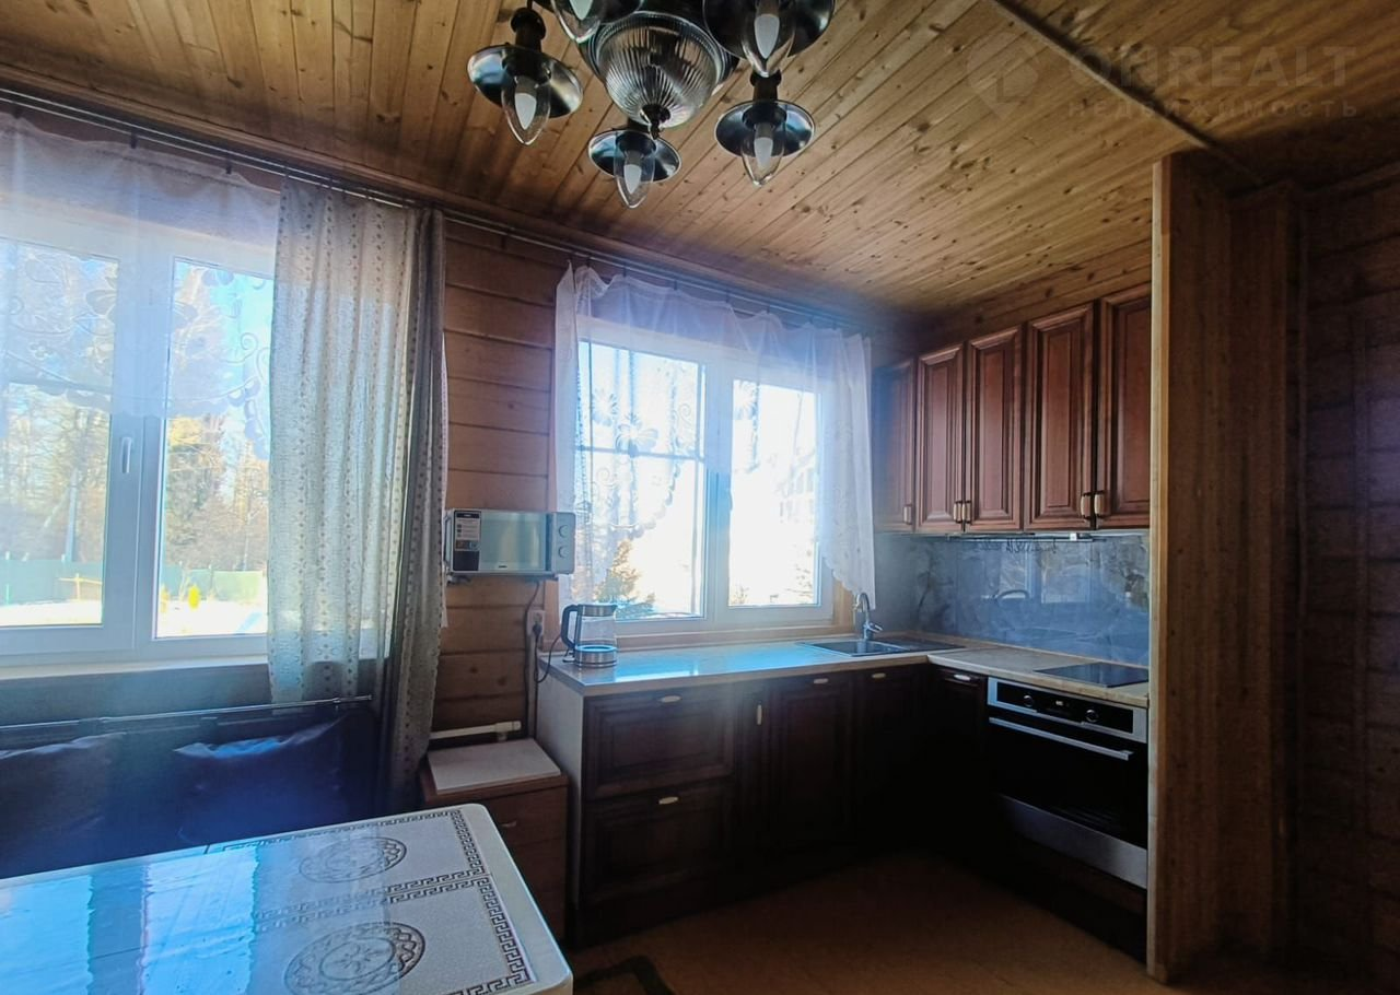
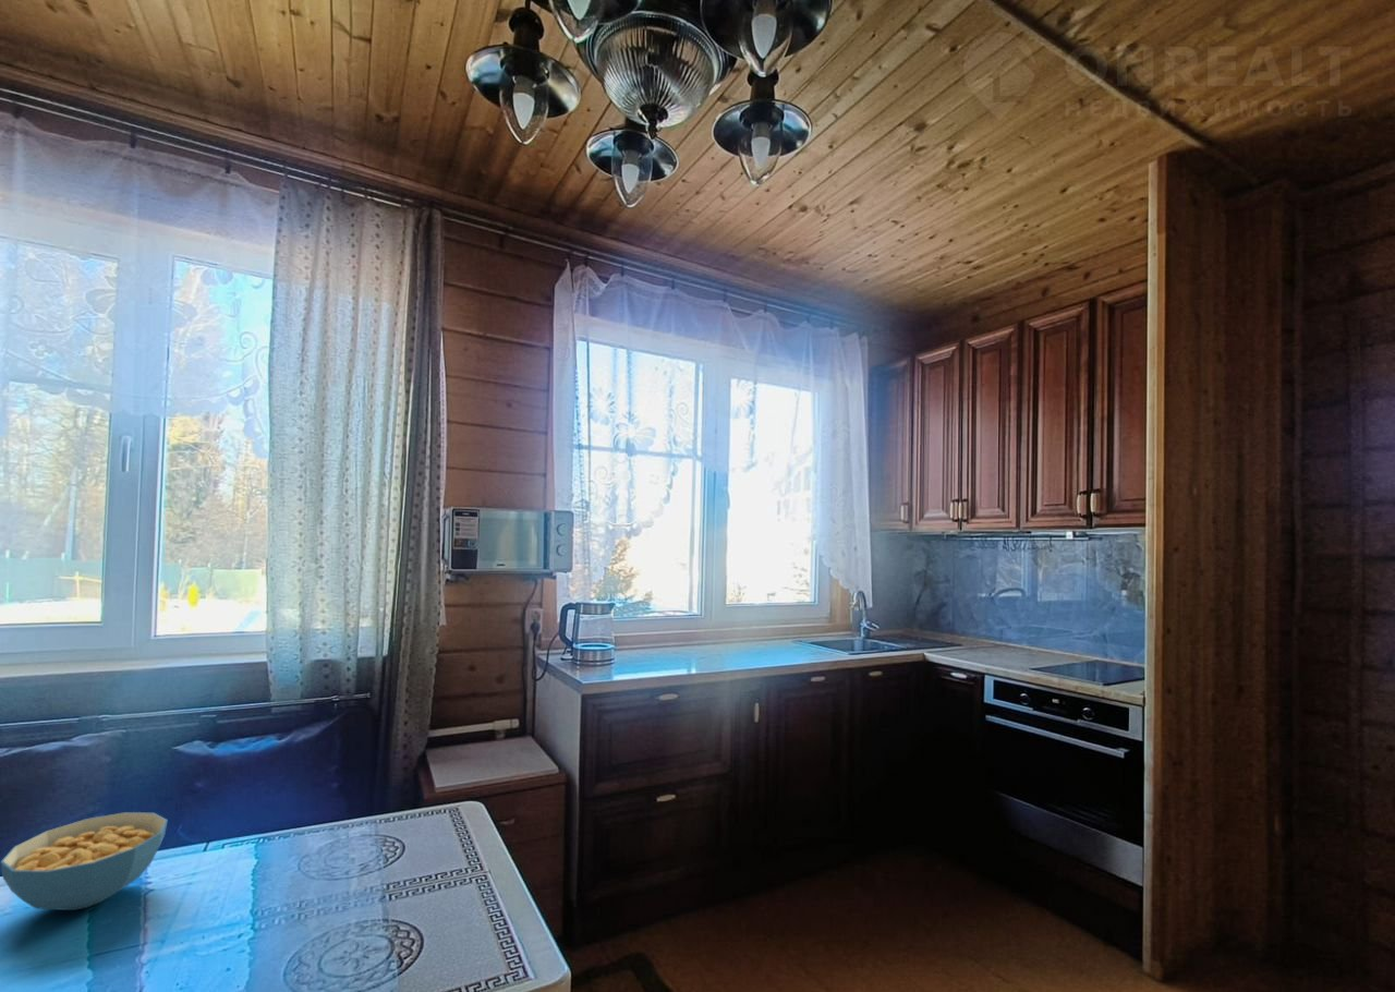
+ cereal bowl (88, 869)
